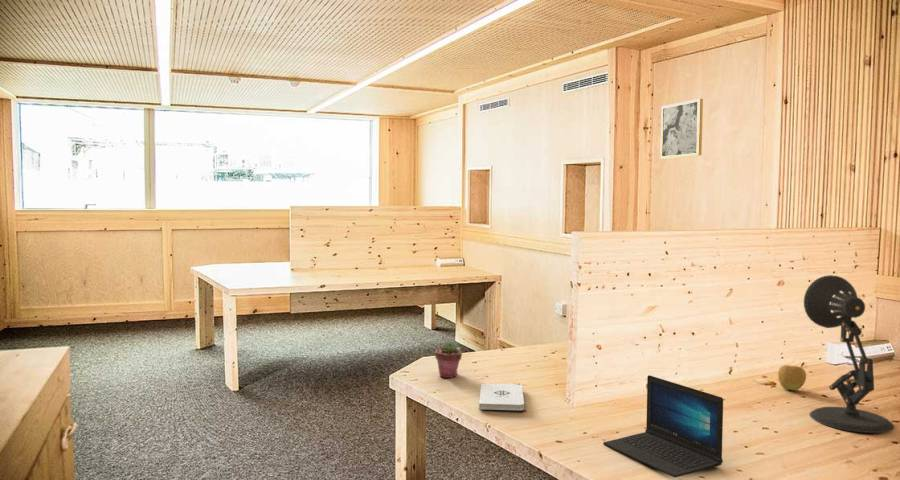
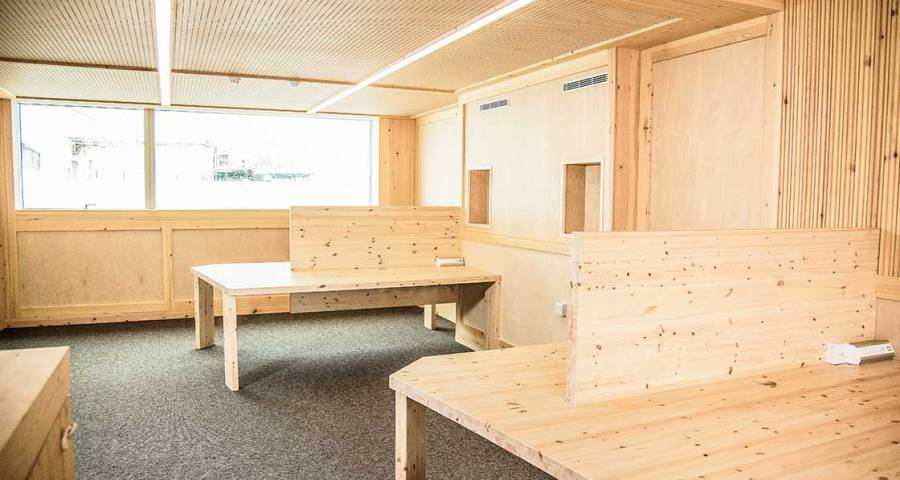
- wall art (680, 129)
- notepad (501, 396)
- laptop (661, 422)
- apple (791, 377)
- potted succulent (448, 358)
- desk lamp (851, 349)
